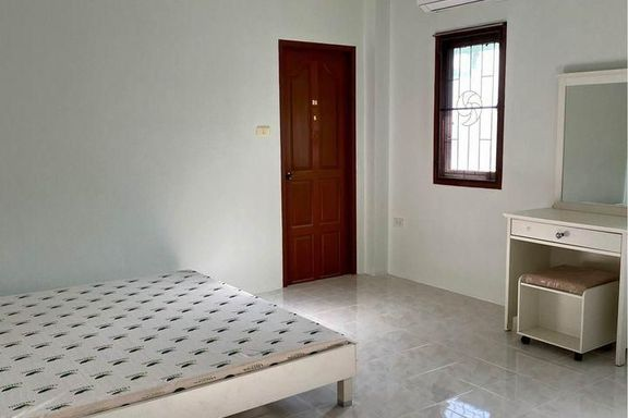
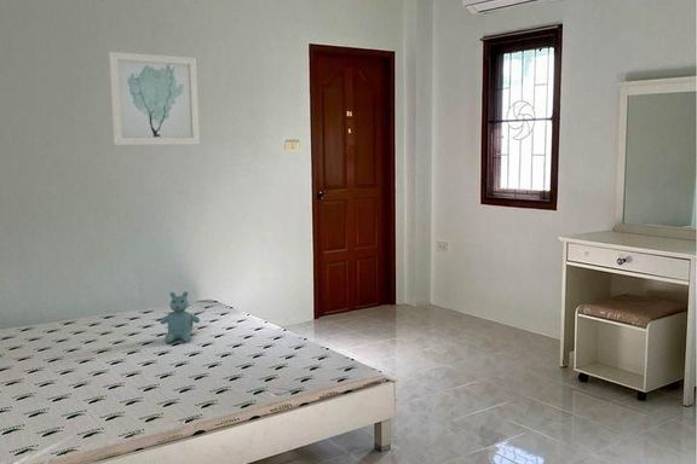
+ wall art (156, 99)
+ stuffed bear (178, 315)
